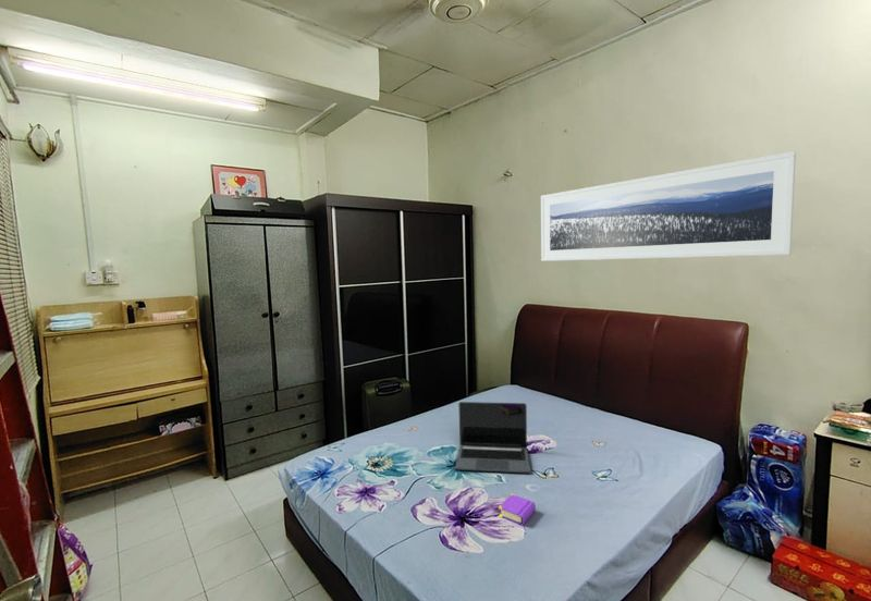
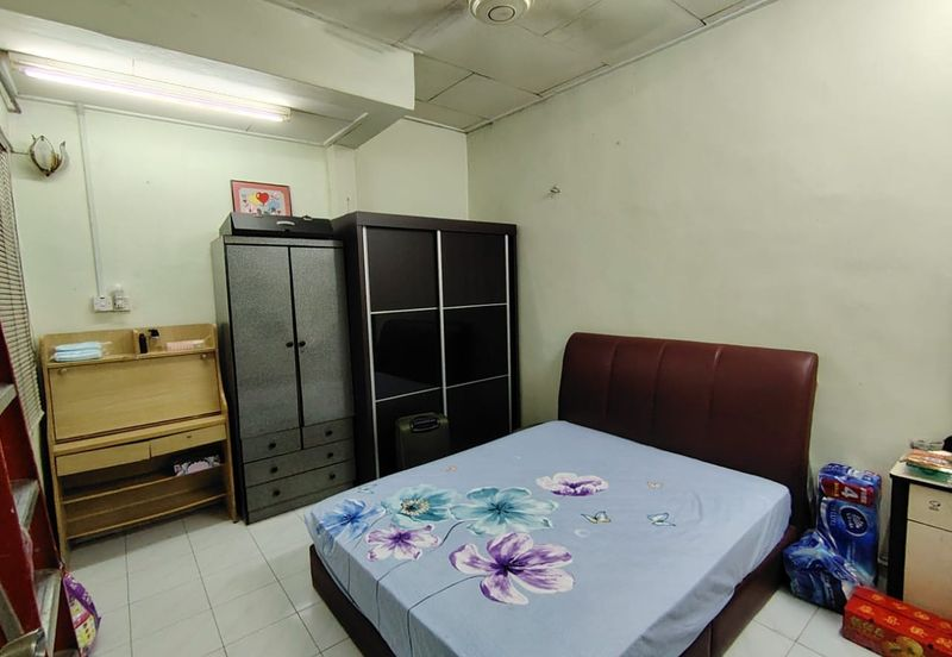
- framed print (639, 219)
- laptop (492, 434)
- book (516, 508)
